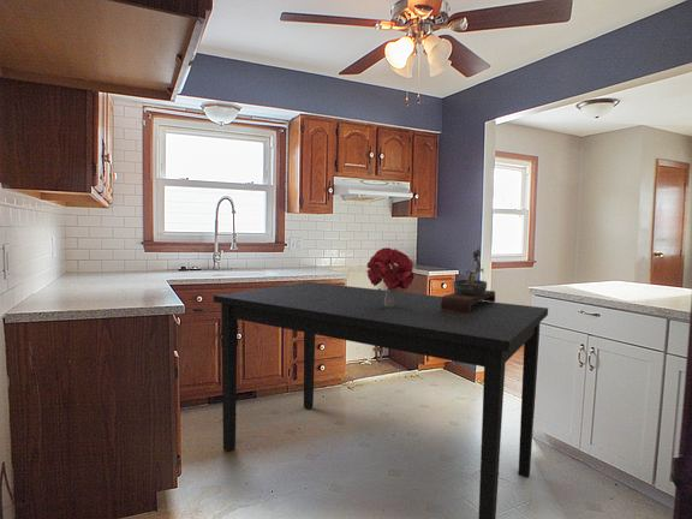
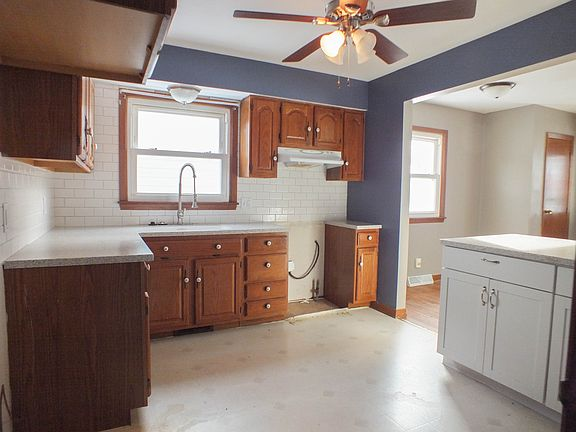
- bouquet (390, 276)
- bonsai tree (470, 275)
- dining table (378, 346)
